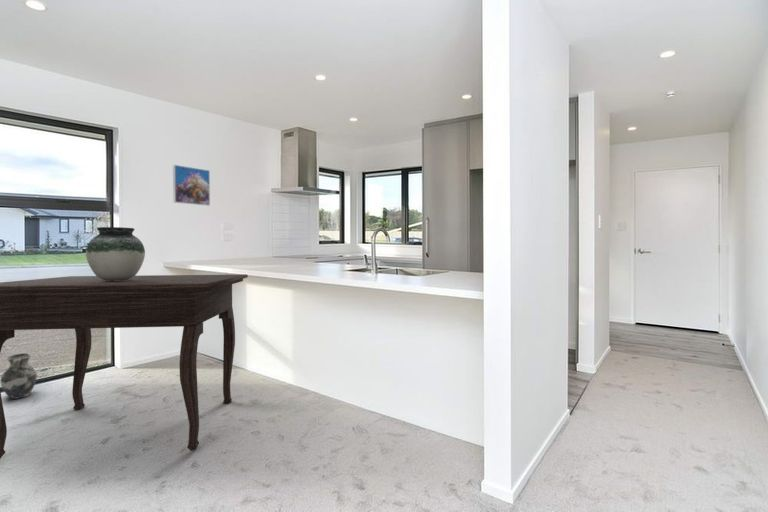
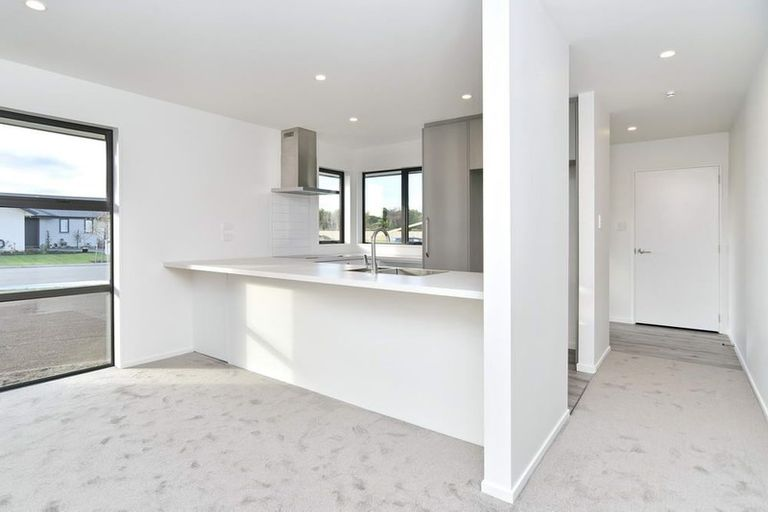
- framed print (192, 186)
- ceramic jug (19, 375)
- vase (116, 254)
- dining table (128, 327)
